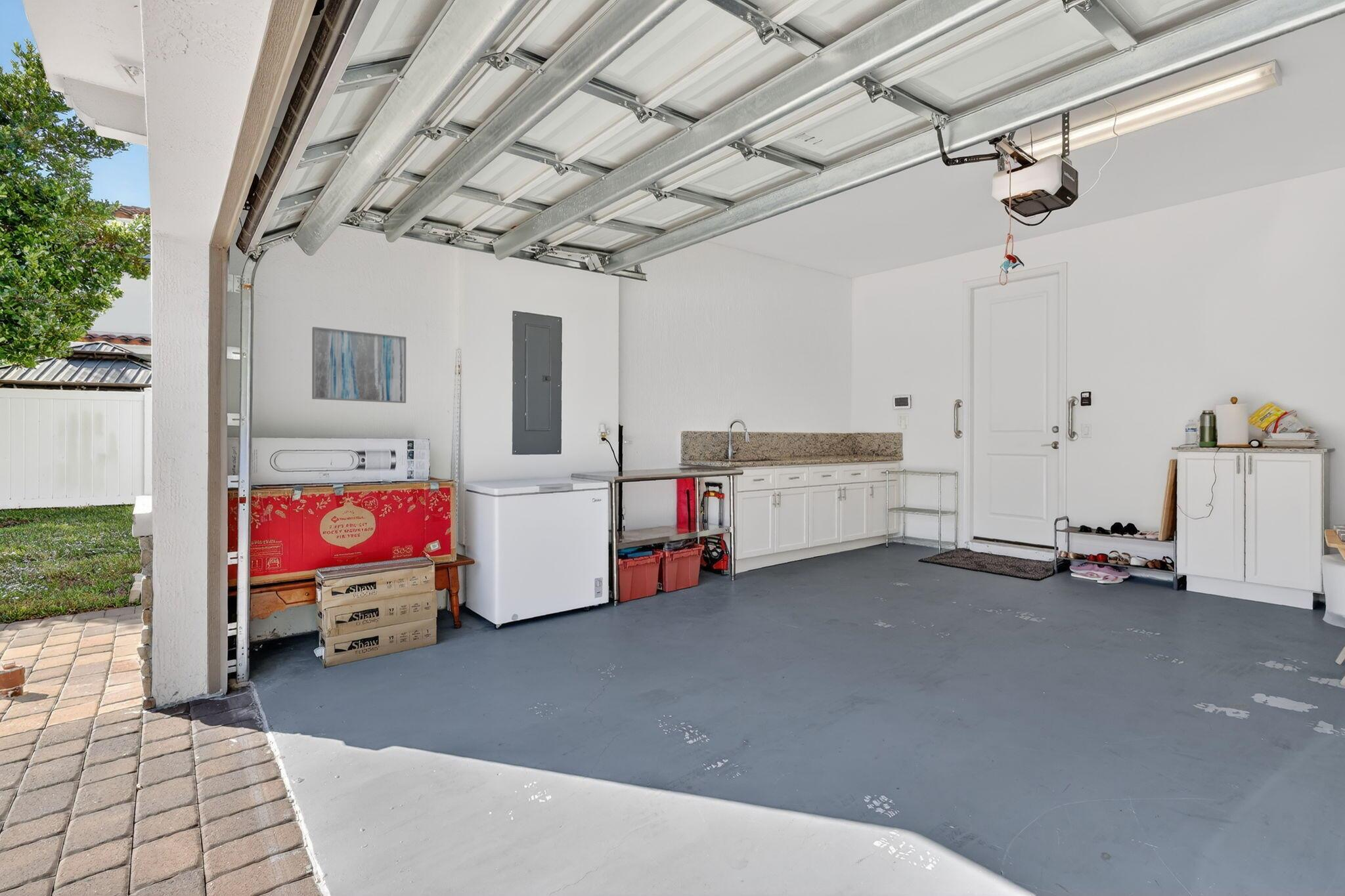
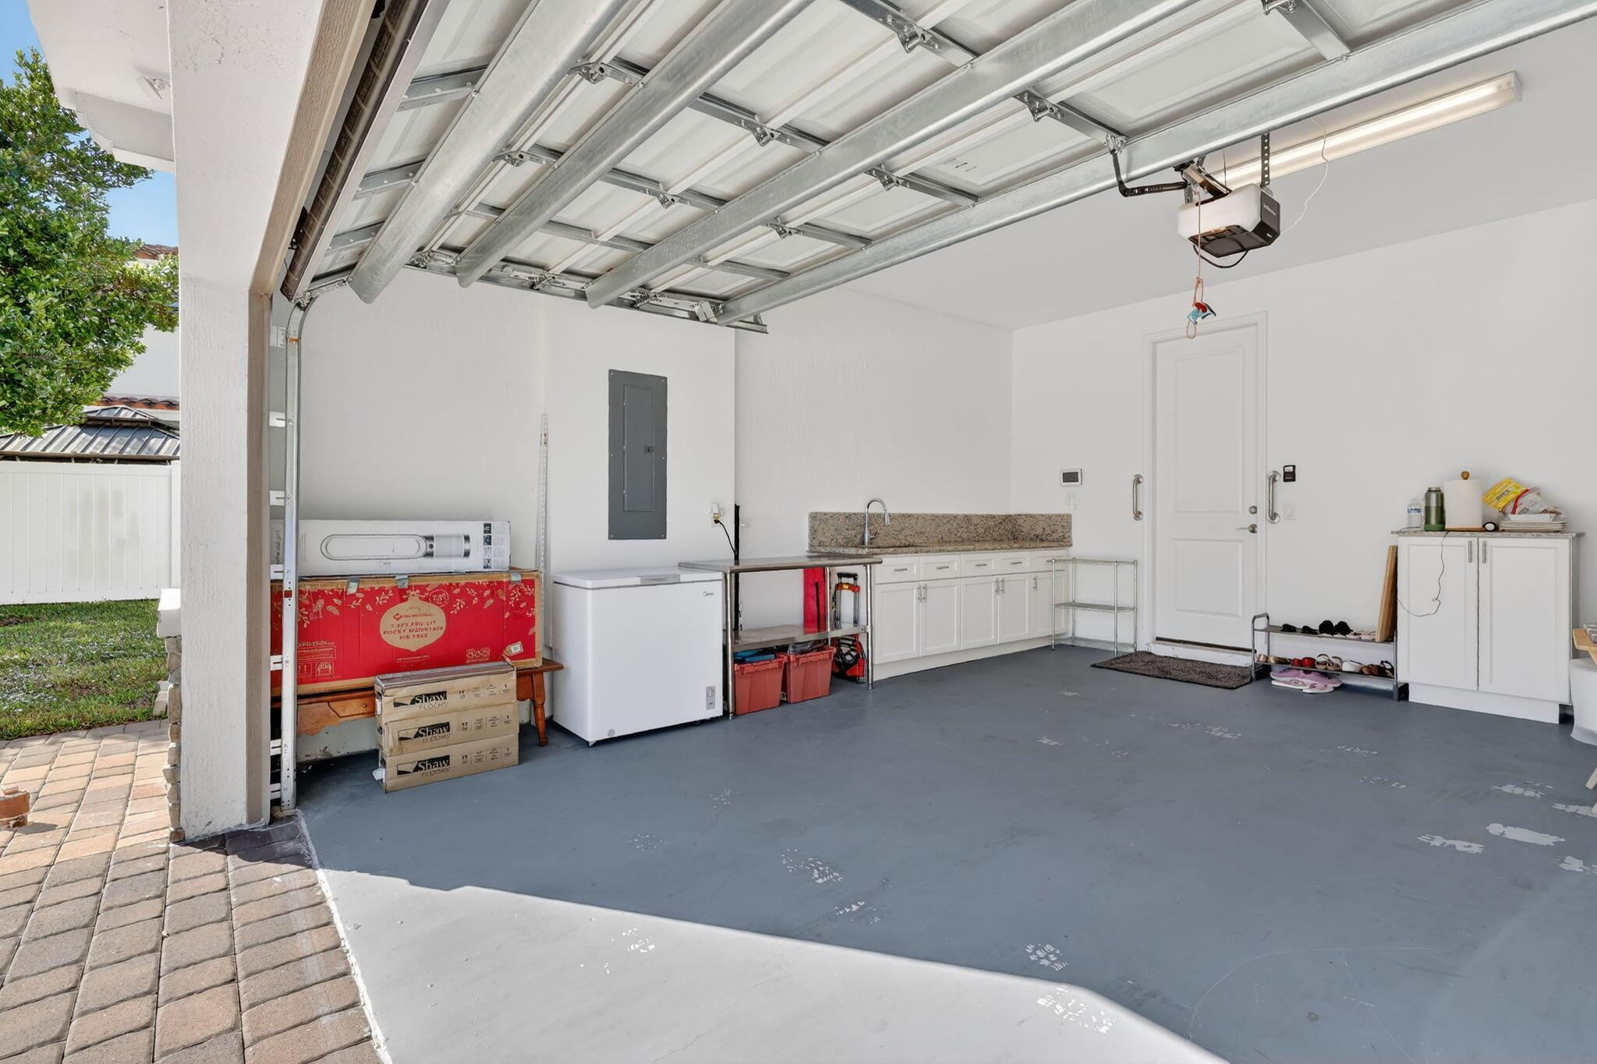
- wall art (361, 366)
